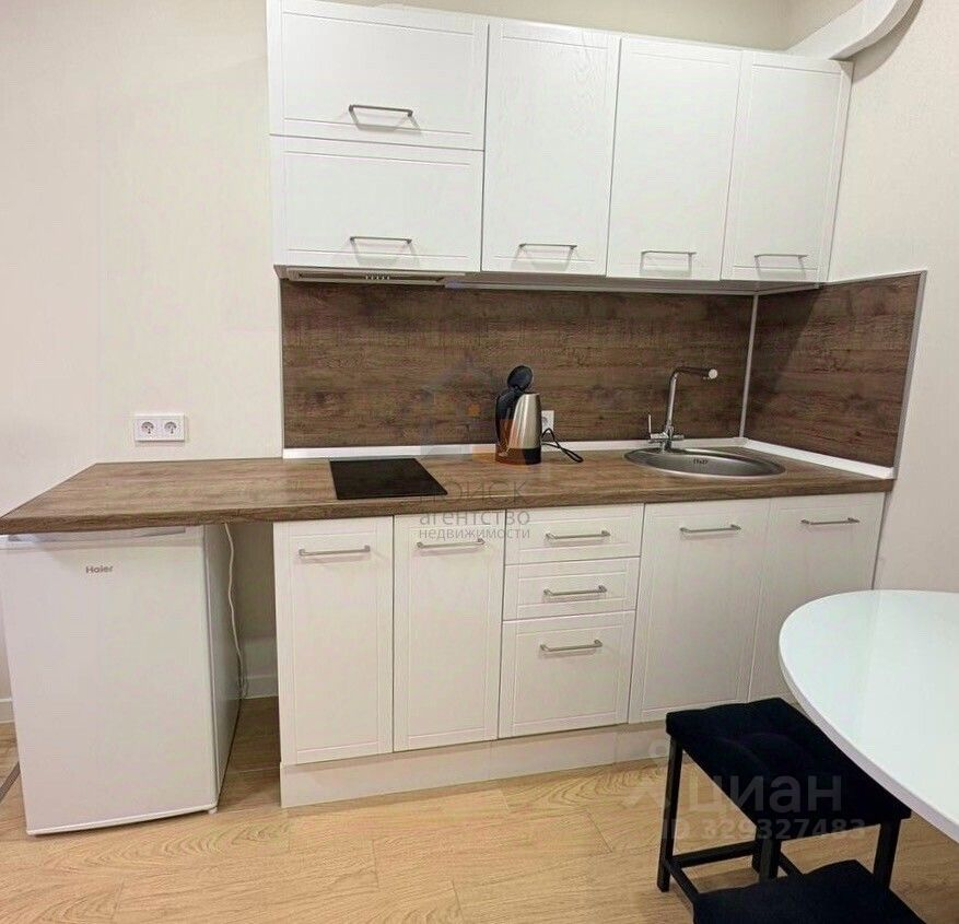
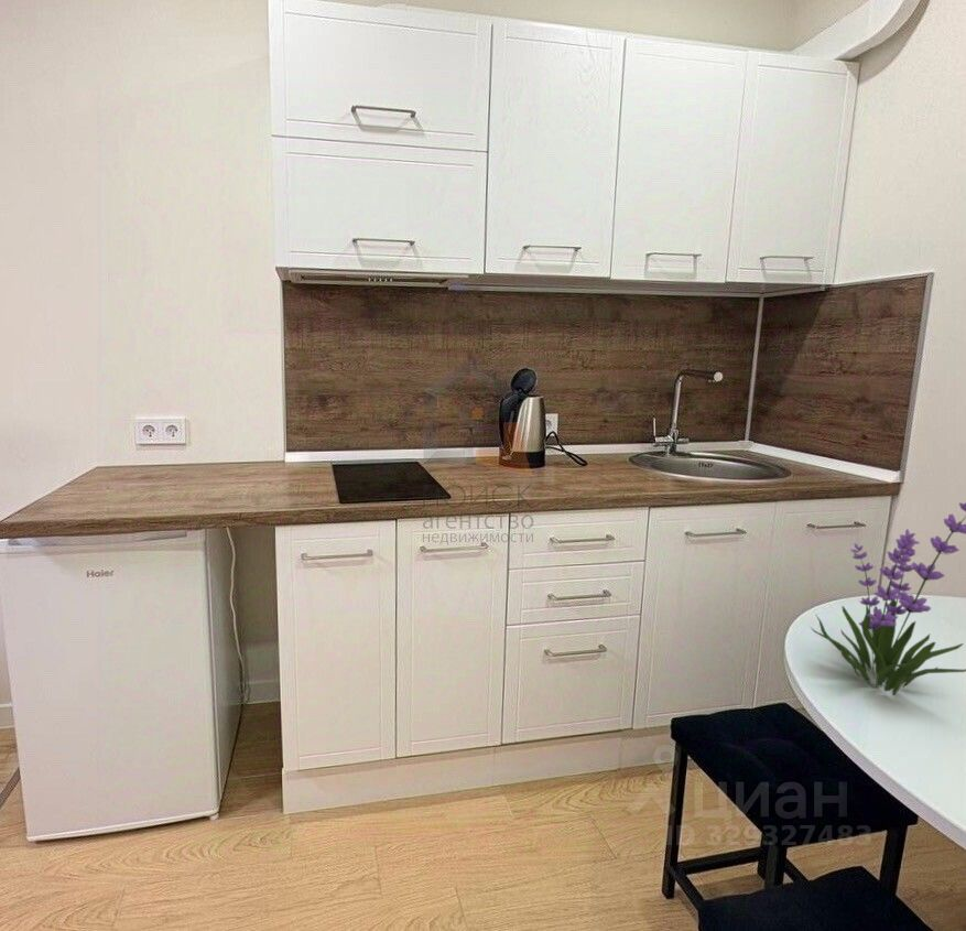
+ plant (898, 586)
